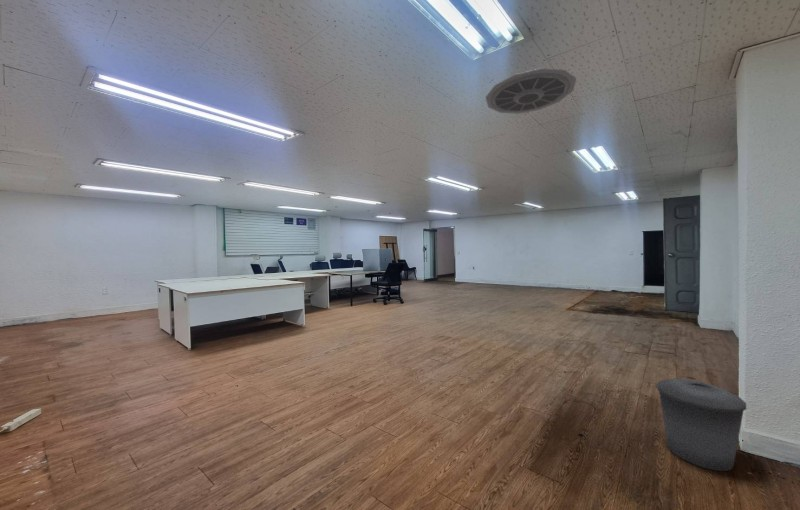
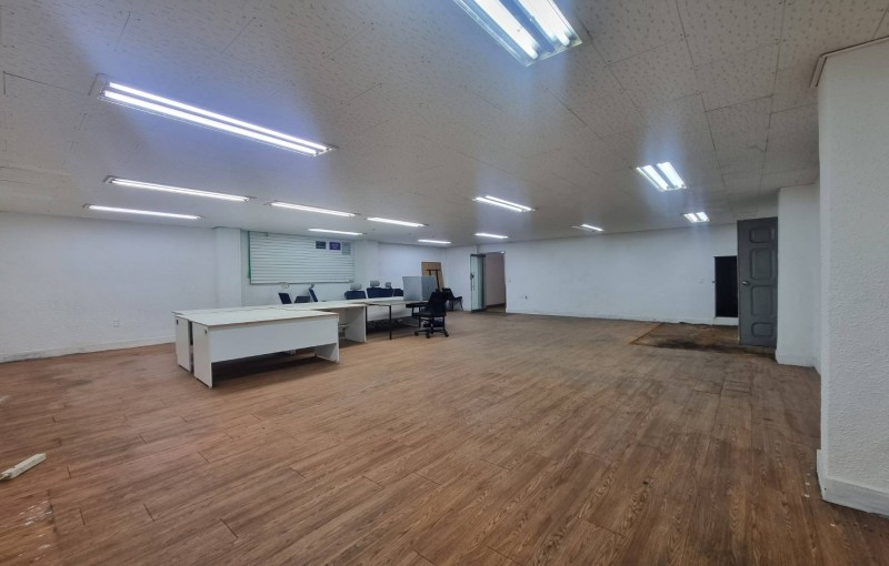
- ceiling vent (528, 95)
- trash can (698, 418)
